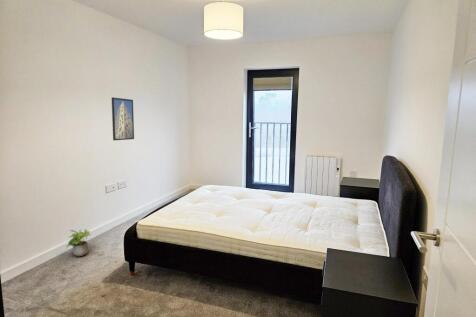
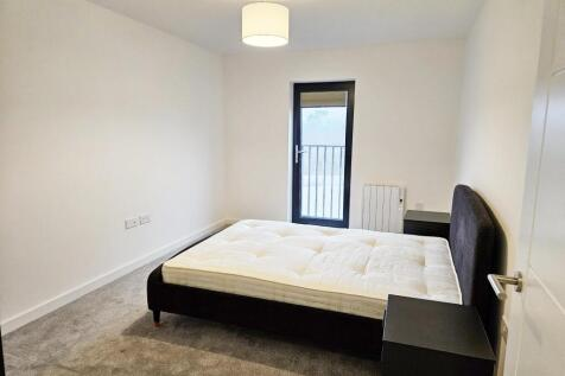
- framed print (123, 119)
- potted plant (78, 242)
